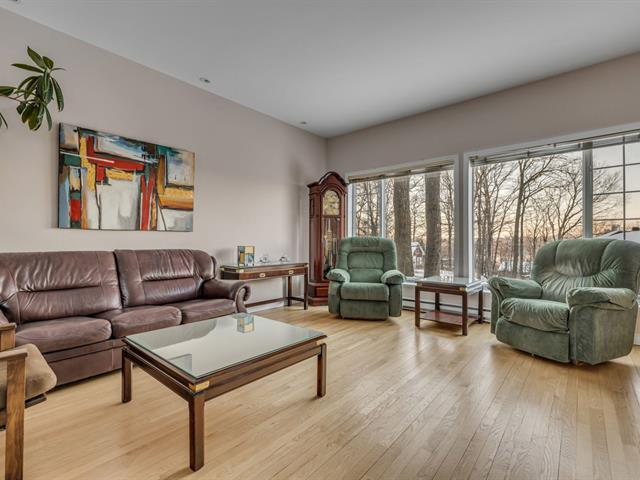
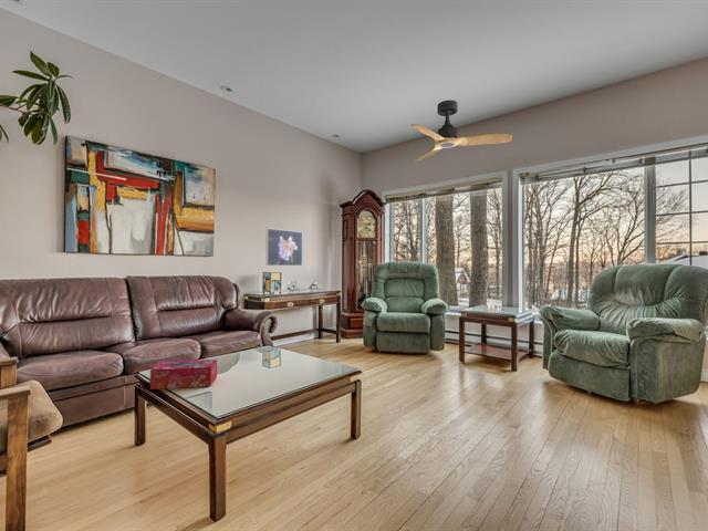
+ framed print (284, 248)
+ ceiling fan (455, 127)
+ tissue box (185, 373)
